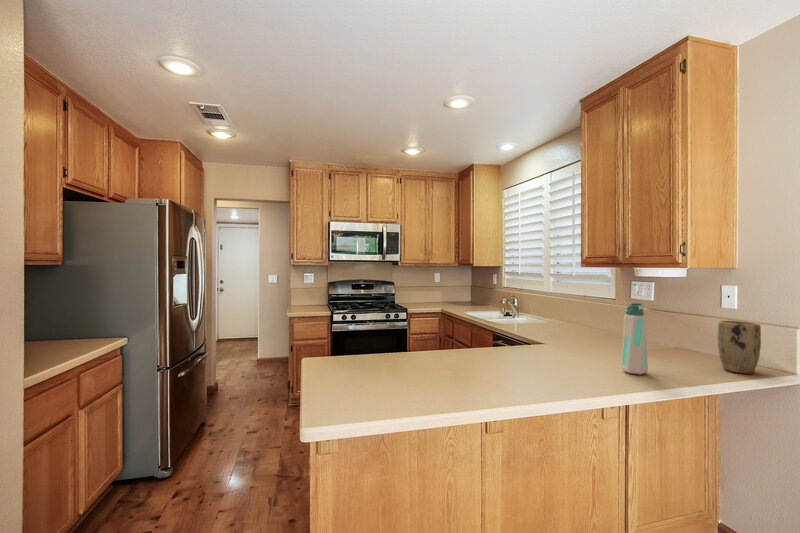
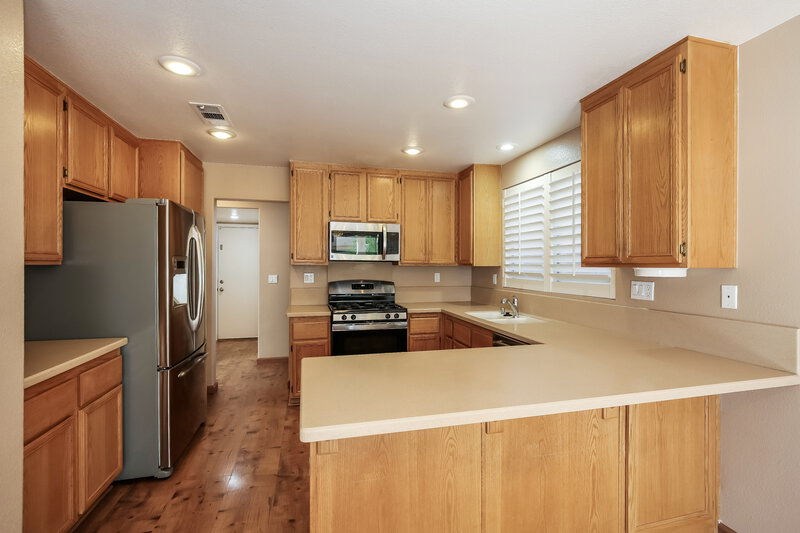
- plant pot (738, 346)
- water bottle (634, 337)
